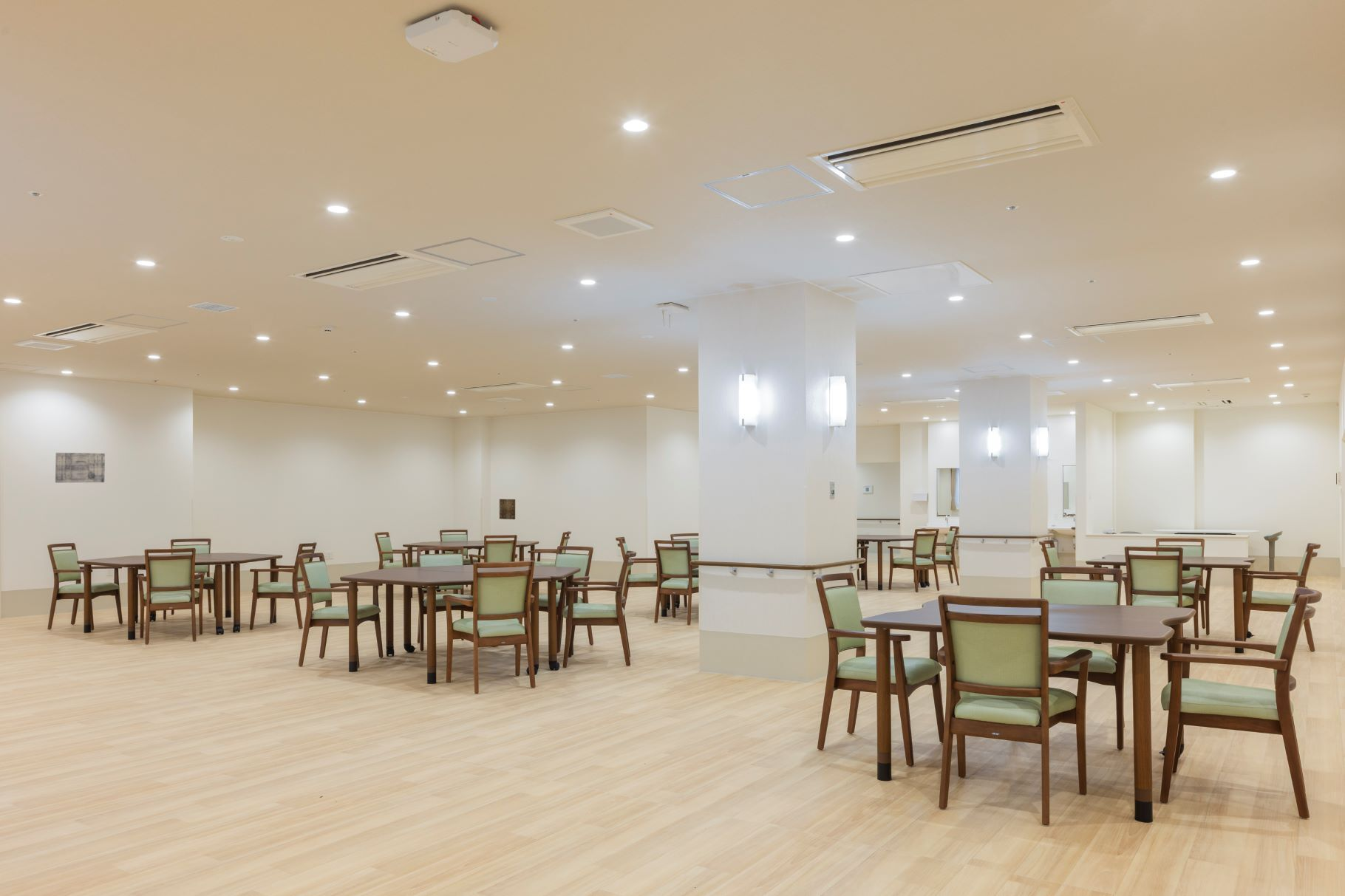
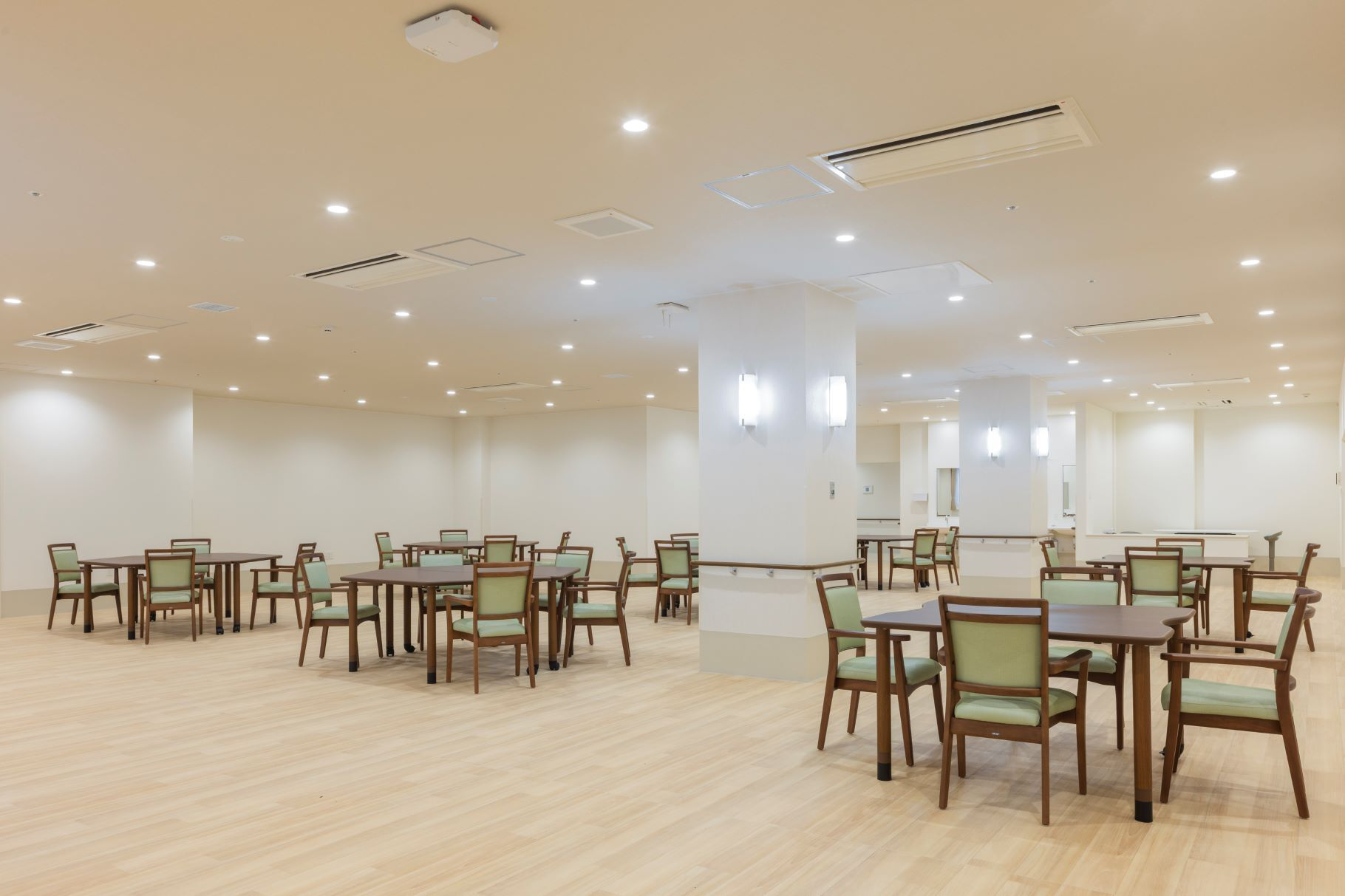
- wall art (81, 468)
- wall art (507, 509)
